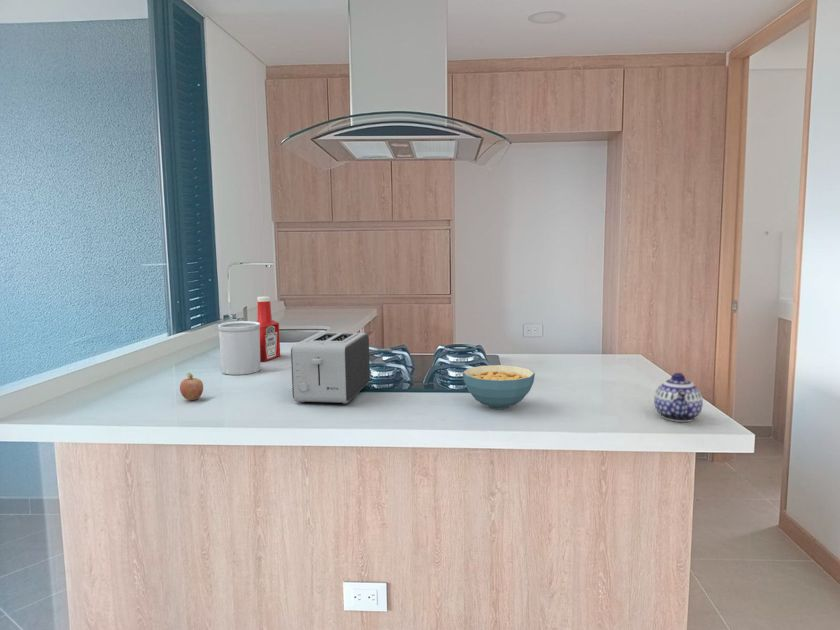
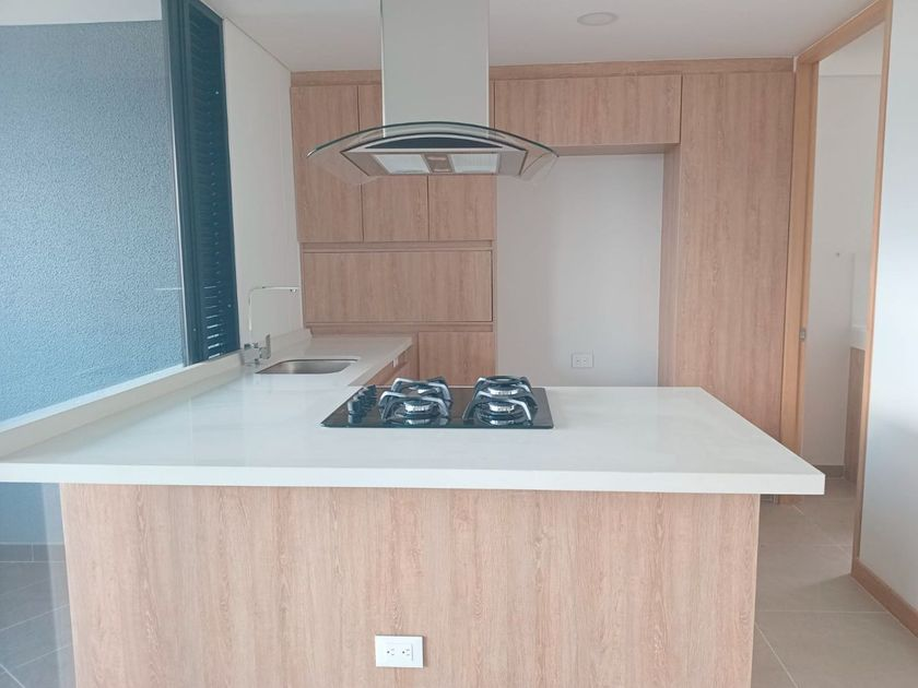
- fruit (191, 386)
- cereal bowl (498, 389)
- utensil holder (240, 347)
- soap bottle (265, 327)
- teapot (678, 395)
- toaster (331, 367)
